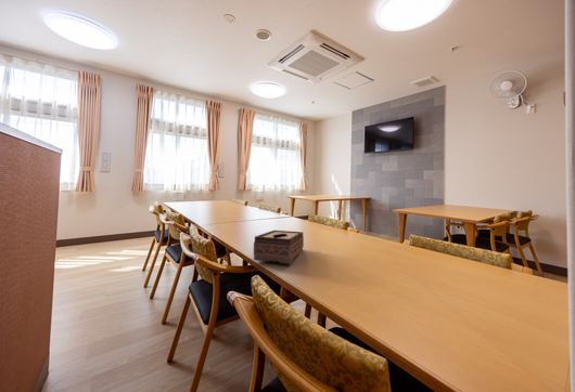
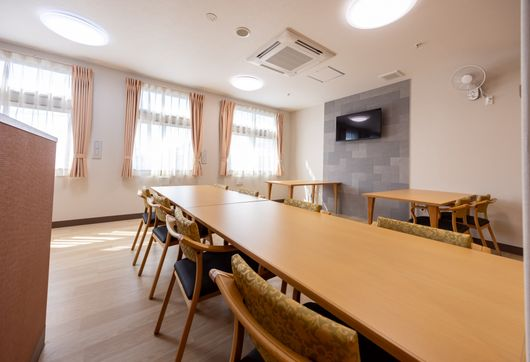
- tissue box (280, 245)
